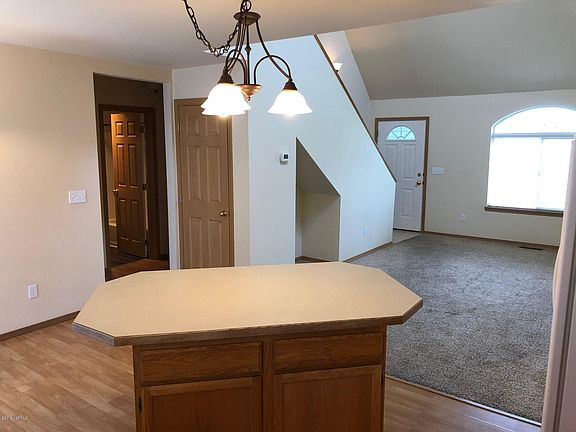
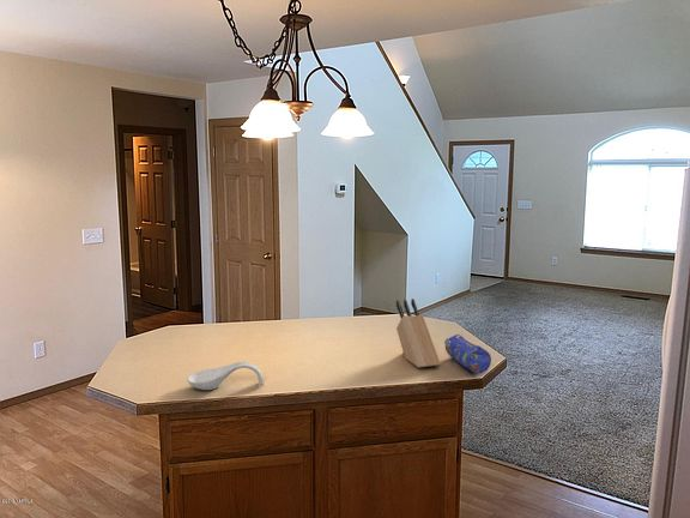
+ knife block (414, 330)
+ spoon rest (225, 374)
+ pencil case (466, 351)
